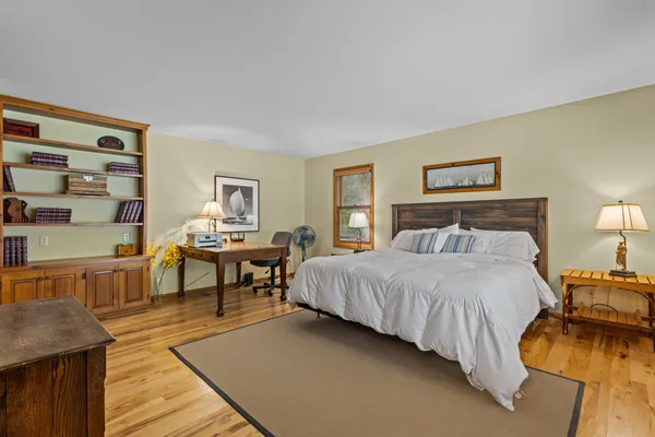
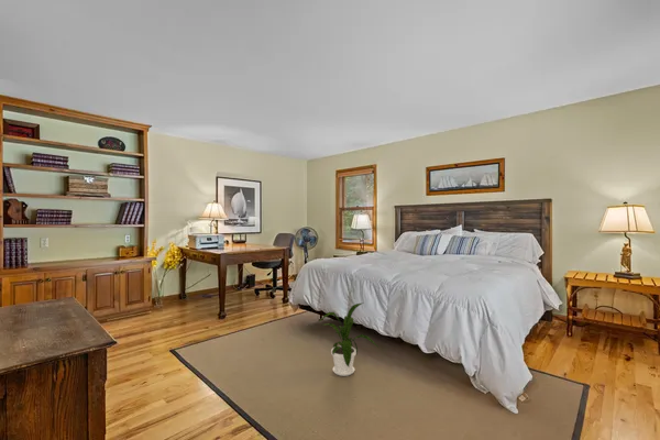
+ house plant (343, 338)
